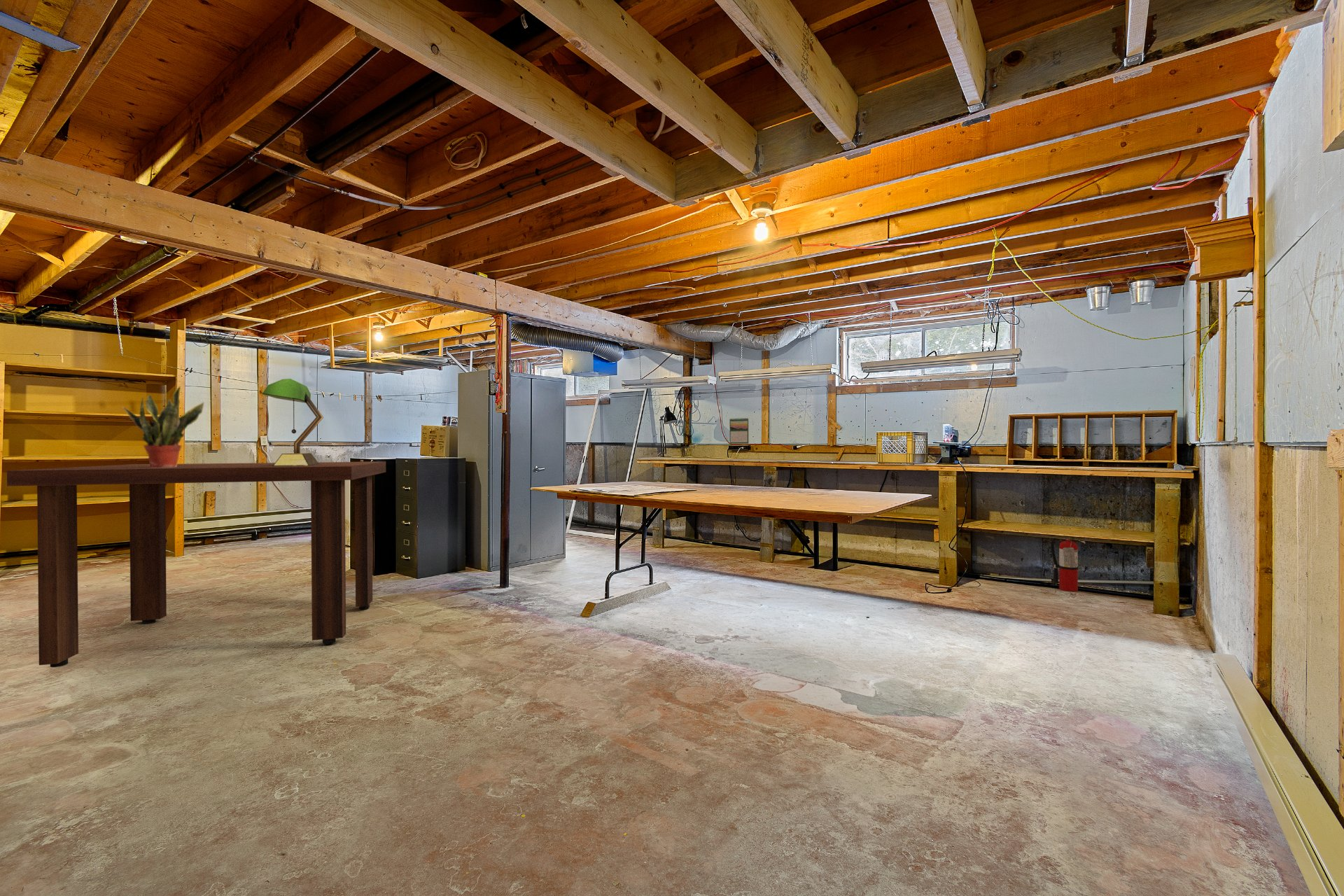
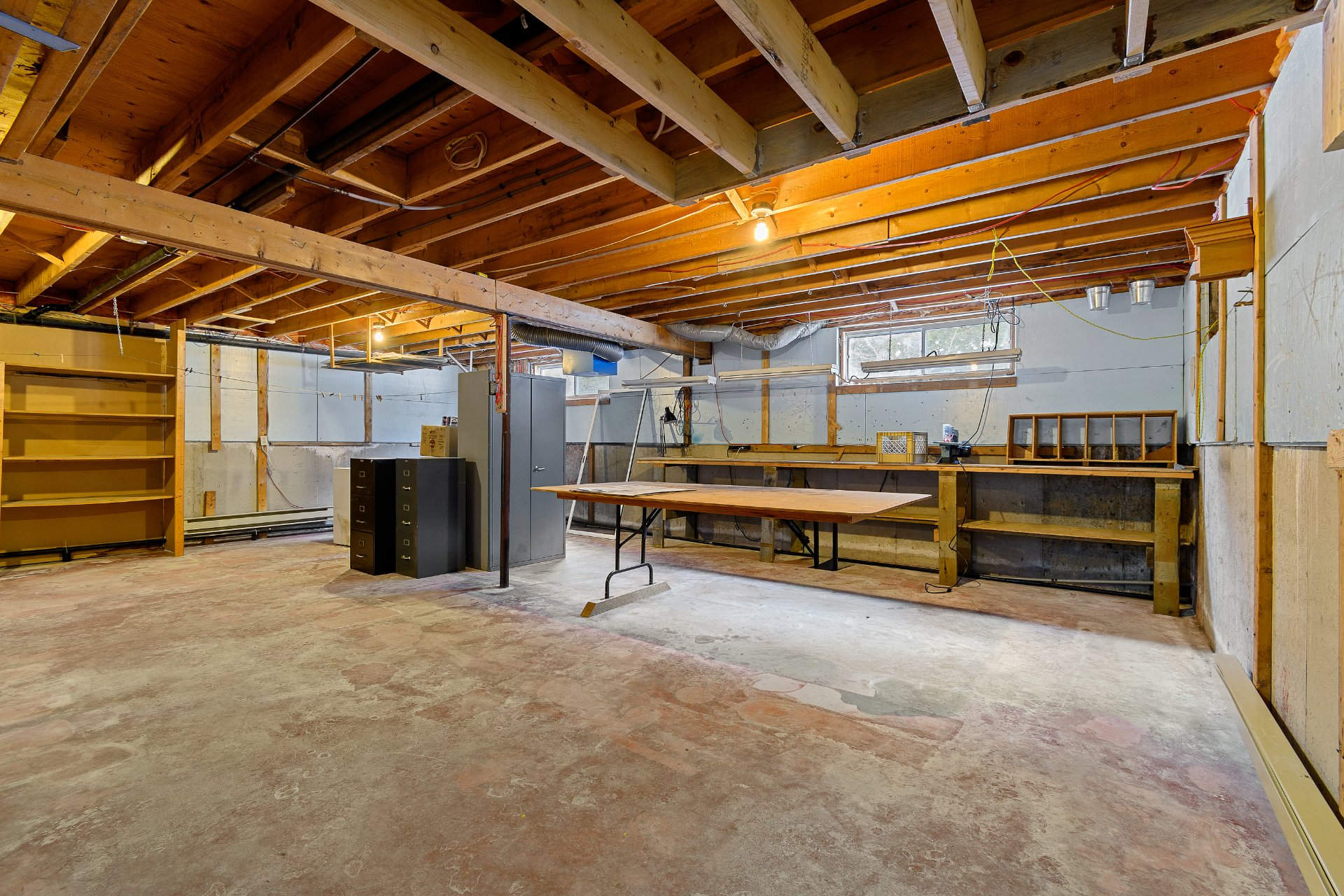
- fire extinguisher (1068, 559)
- potted plant (167, 426)
- calendar (738, 430)
- table lamp (293, 422)
- dining table (233, 482)
